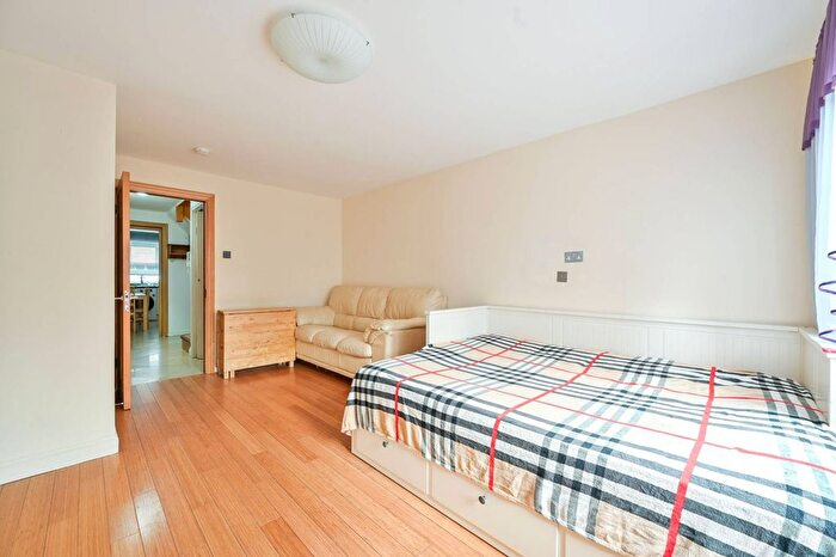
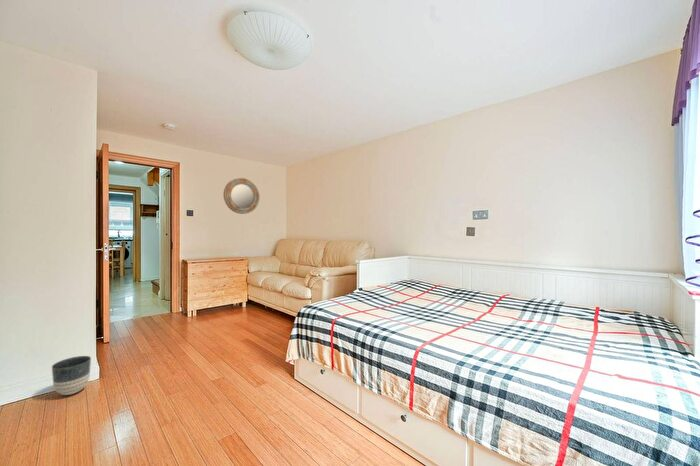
+ home mirror (242, 196)
+ planter (72, 377)
